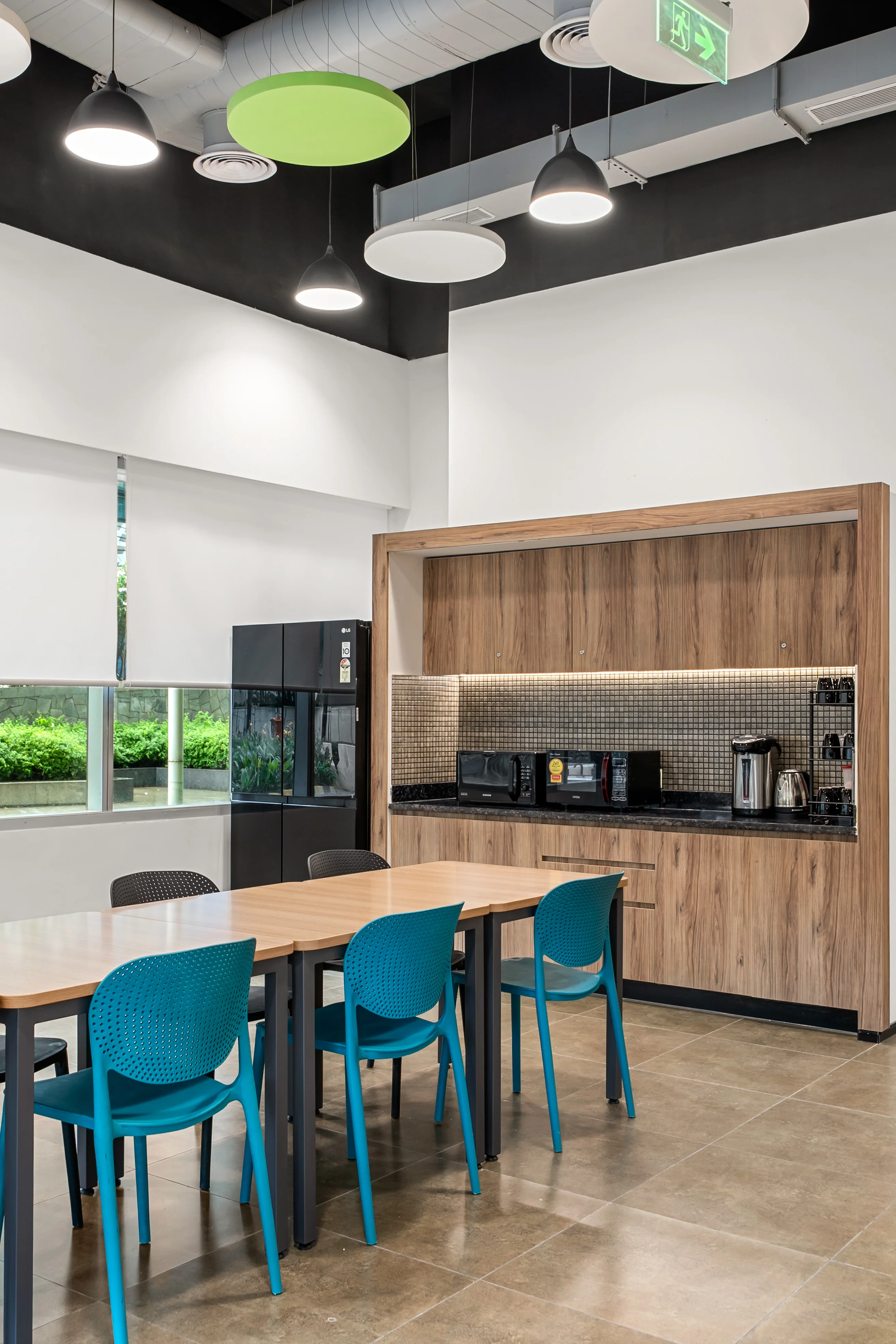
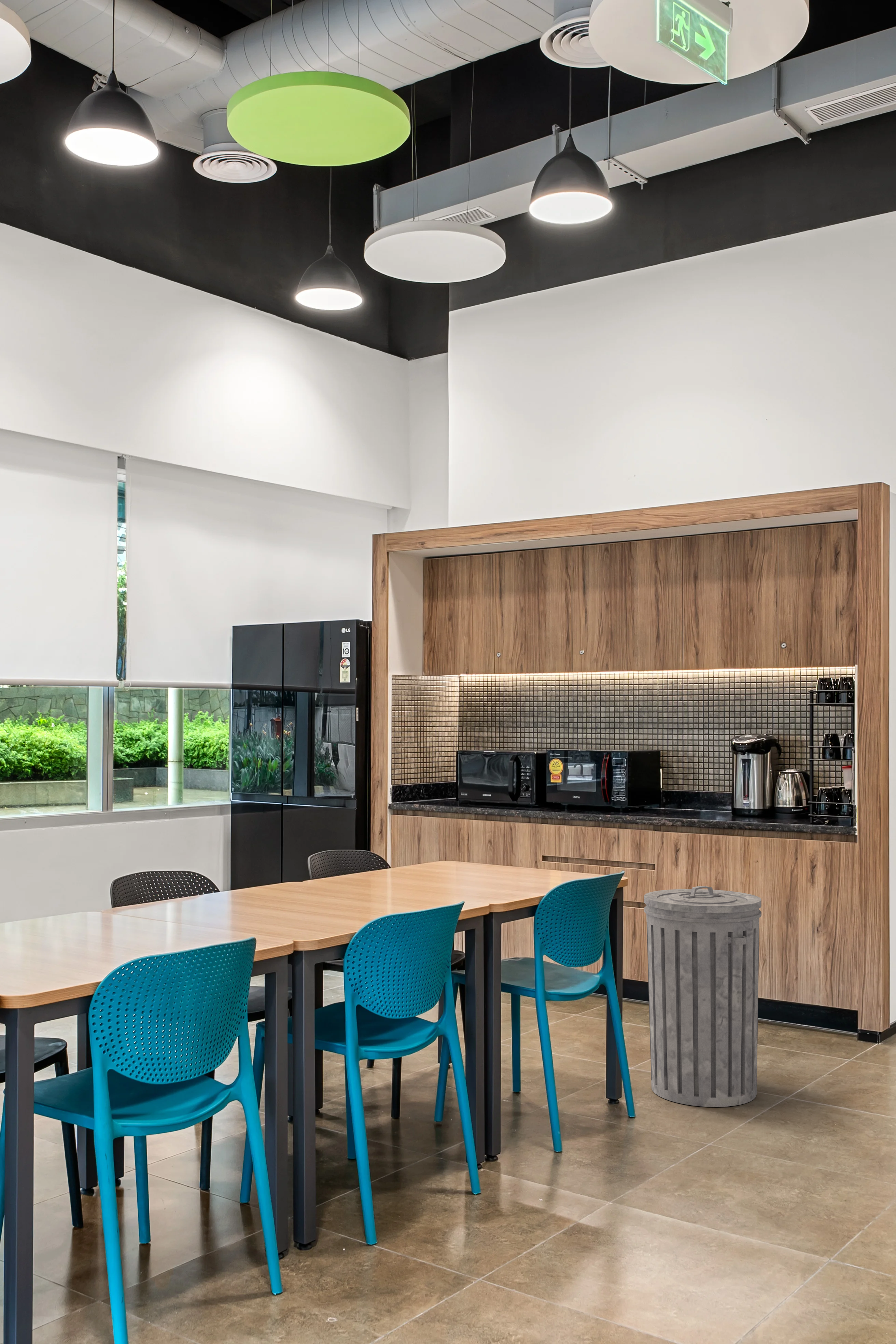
+ trash can (702, 988)
